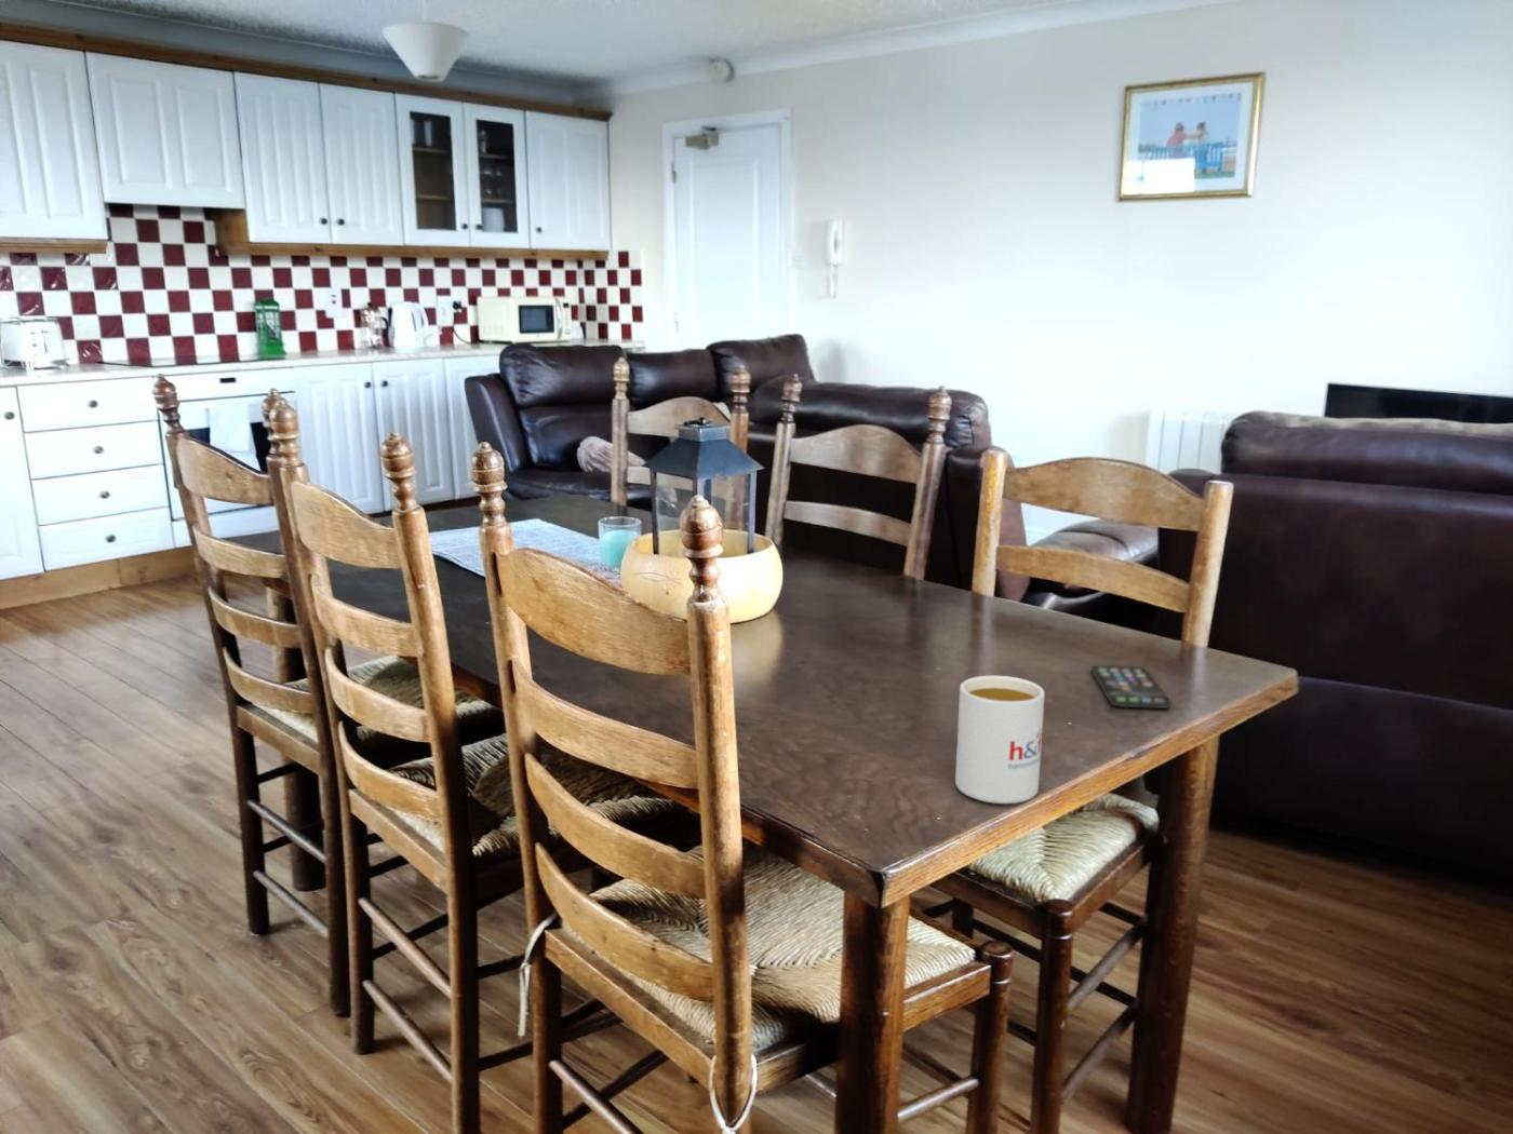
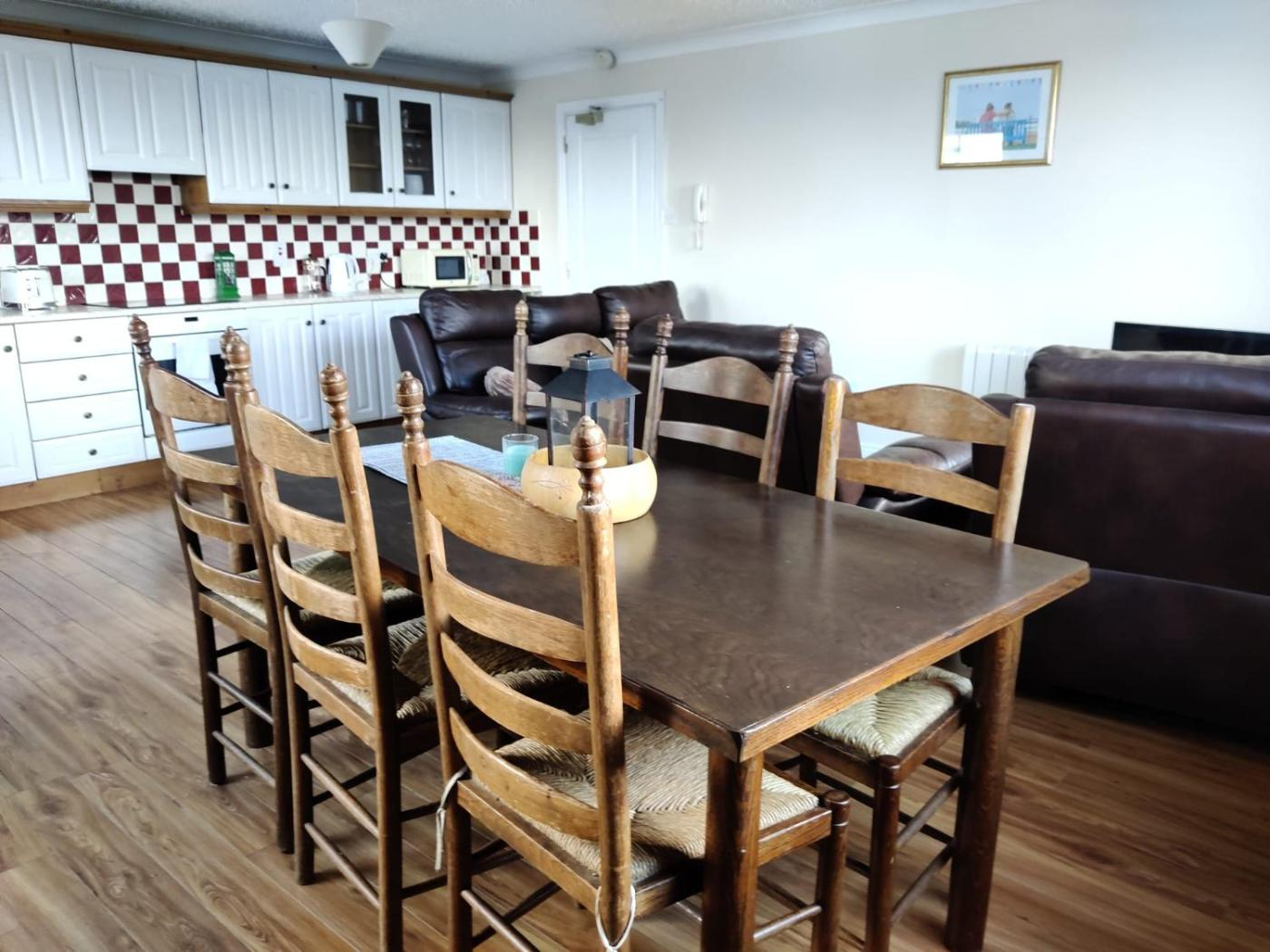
- mug (1002, 733)
- smartphone (1128, 685)
